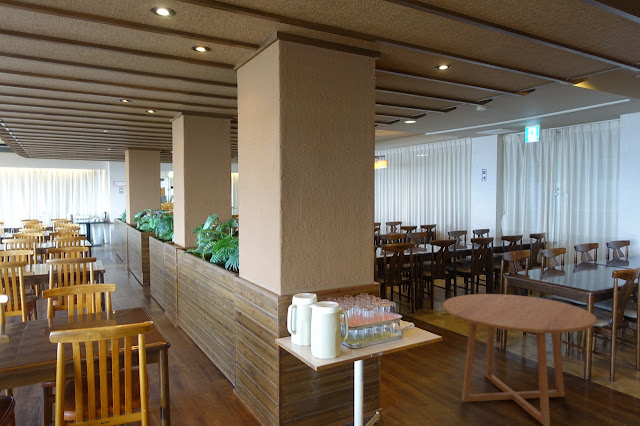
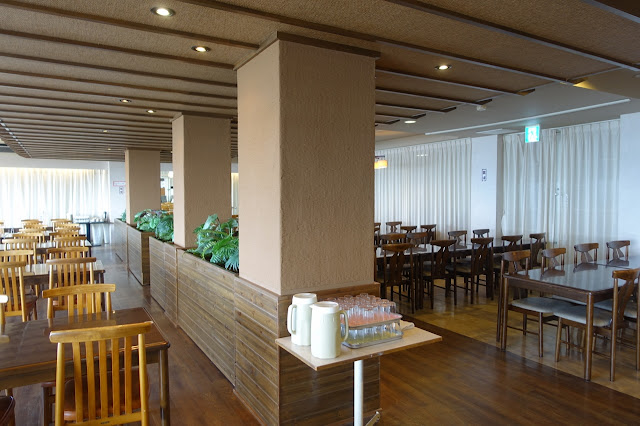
- dining table (492, 353)
